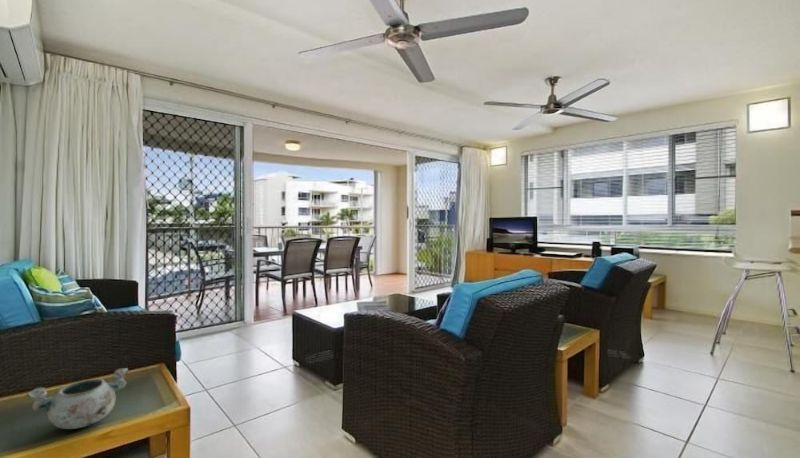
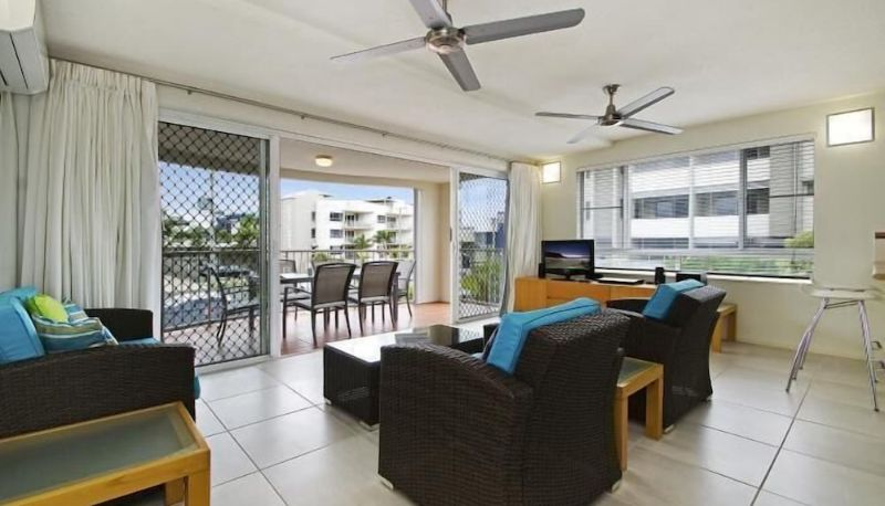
- decorative bowl (81, 400)
